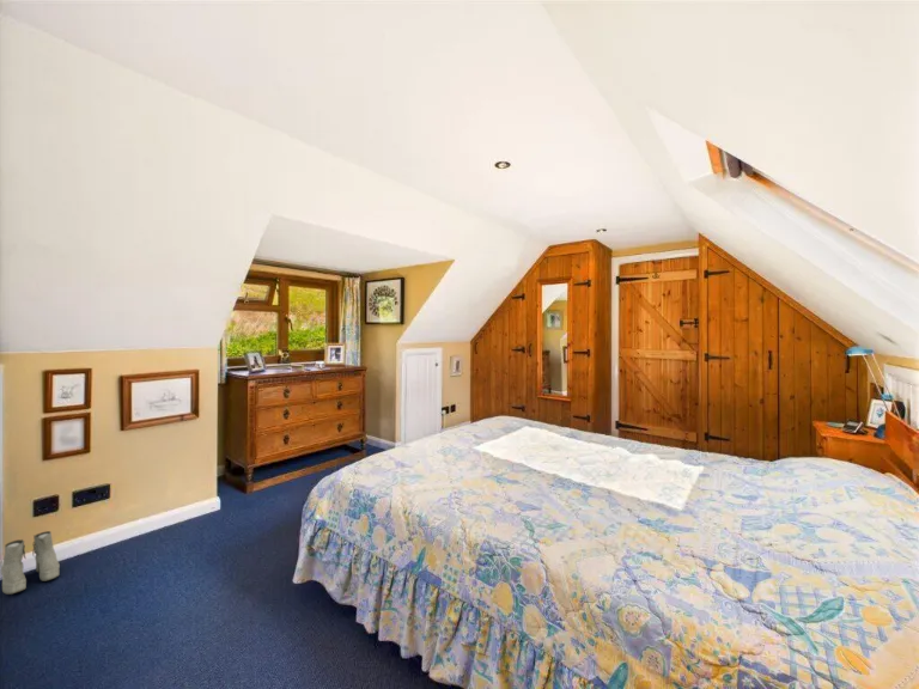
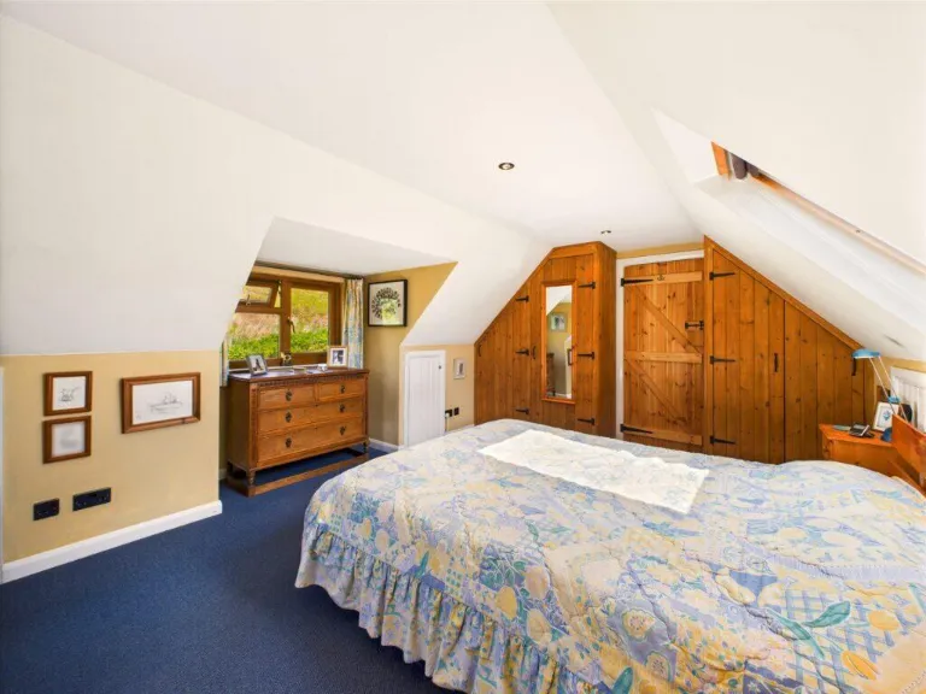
- boots (35, 557)
